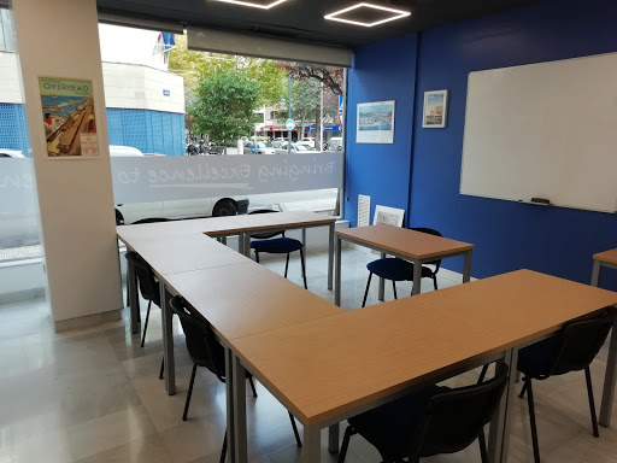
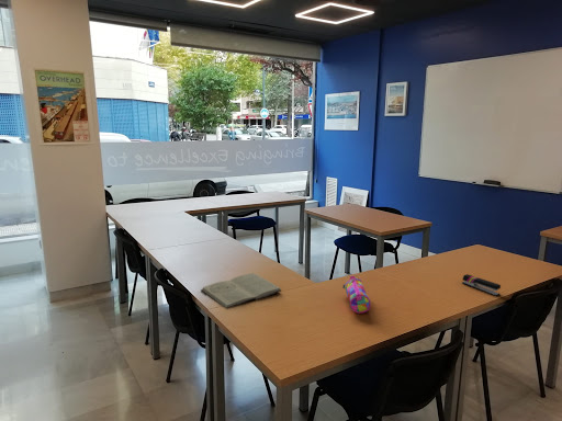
+ book (240, 288)
+ pencil case (356, 294)
+ stapler (481, 283)
